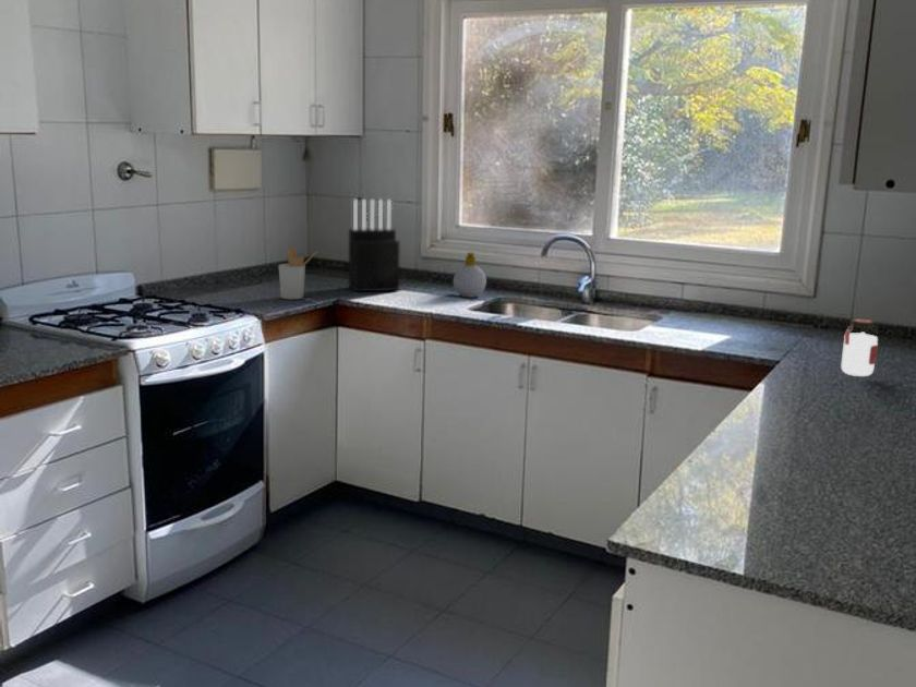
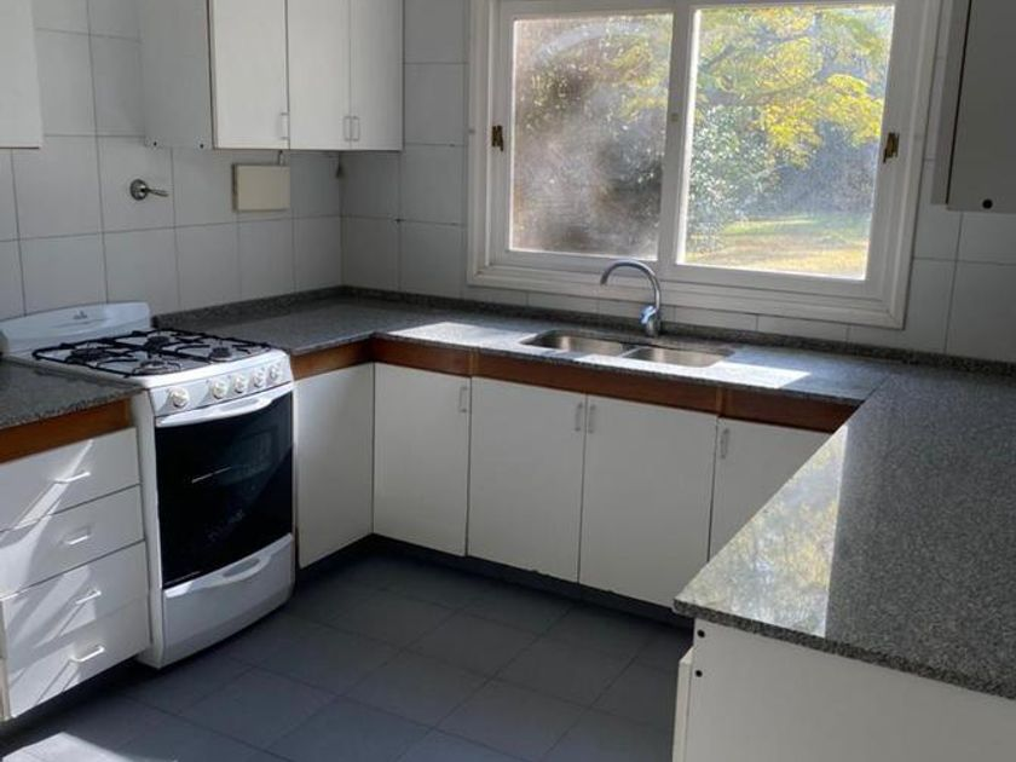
- utensil holder (299, 273)
- soap bottle (470, 274)
- knife block (374, 244)
- jar (859, 347)
